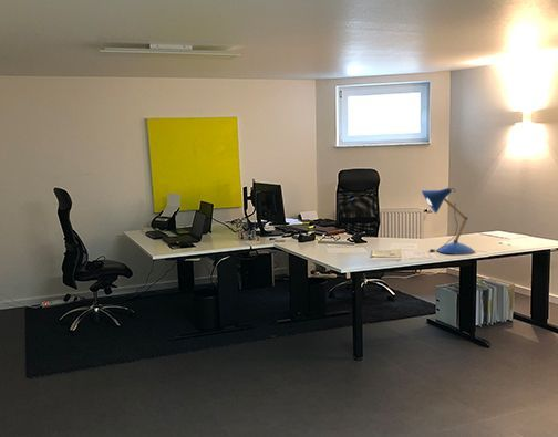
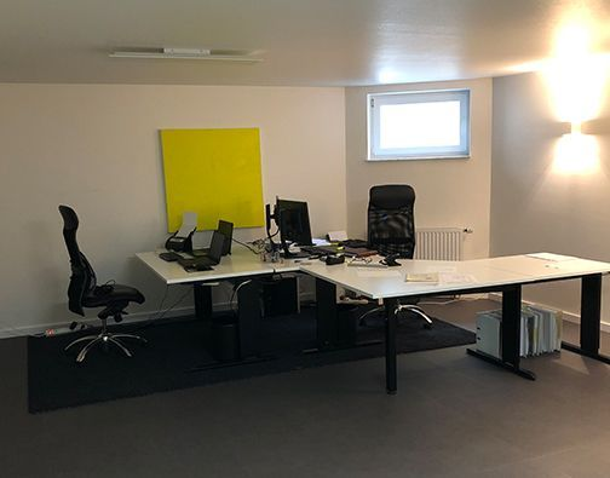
- desk lamp (455, 219)
